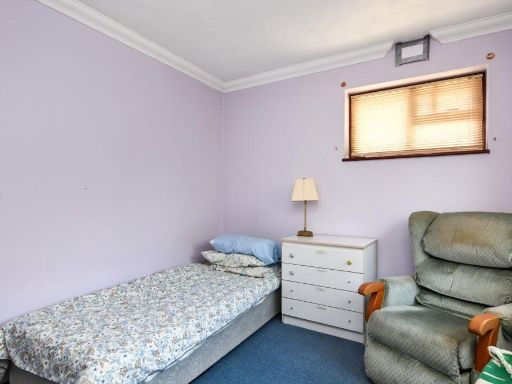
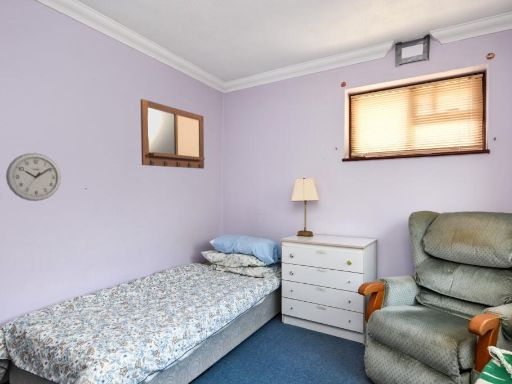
+ writing board (178, 137)
+ wall clock (35, 177)
